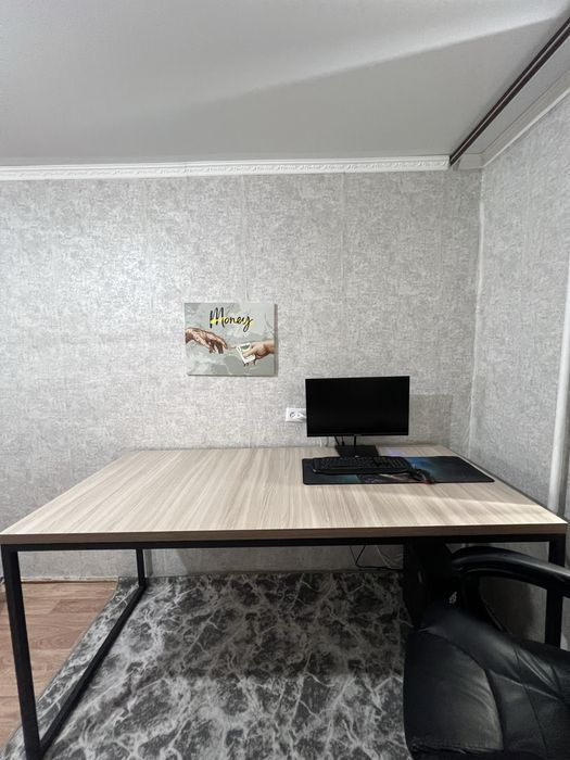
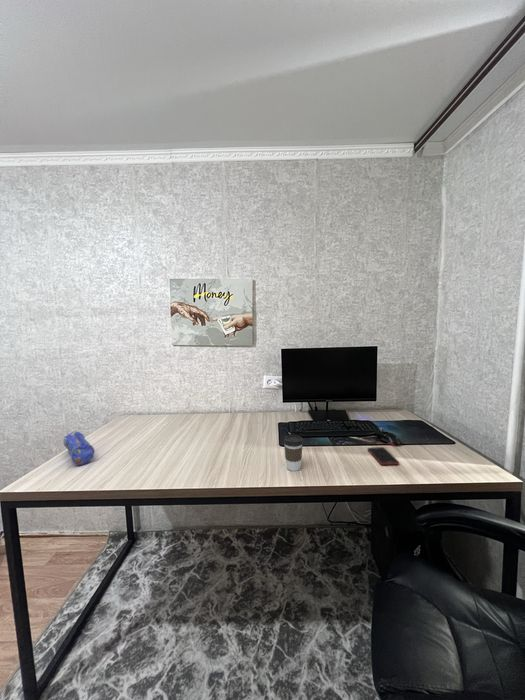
+ coffee cup (293, 453)
+ cell phone (382, 455)
+ pencil case (78, 446)
